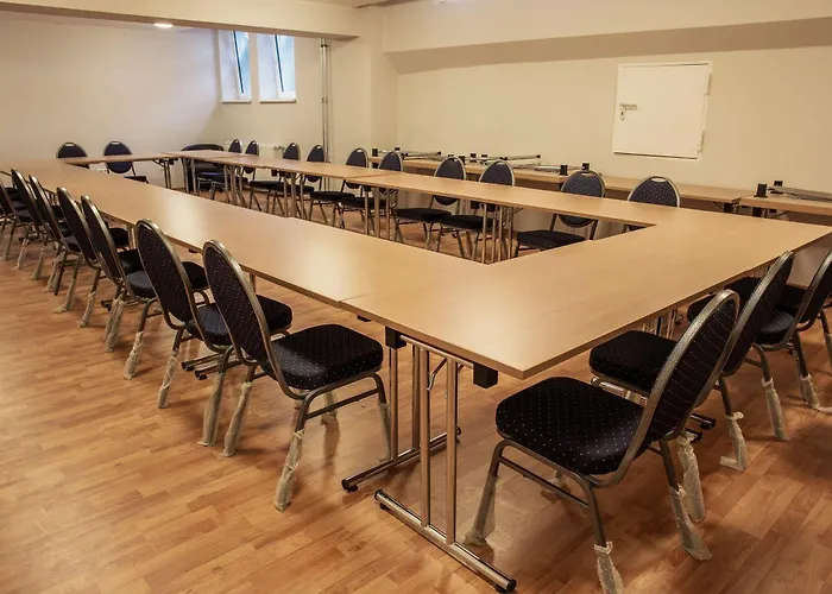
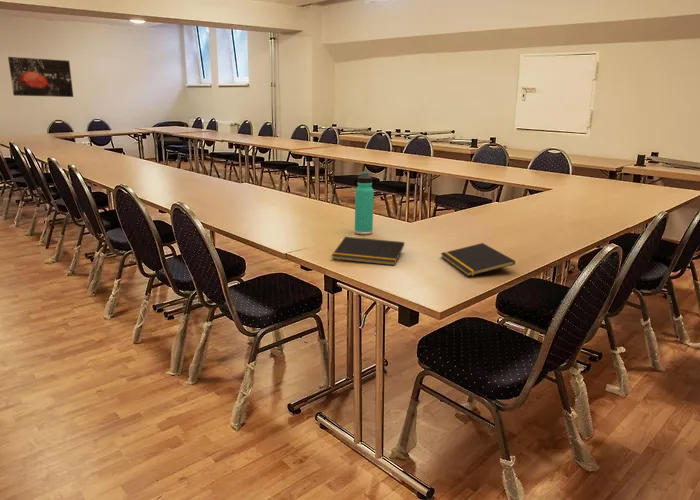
+ wall art (42, 77)
+ notepad (368, 250)
+ notepad (476, 258)
+ thermos bottle (364, 202)
